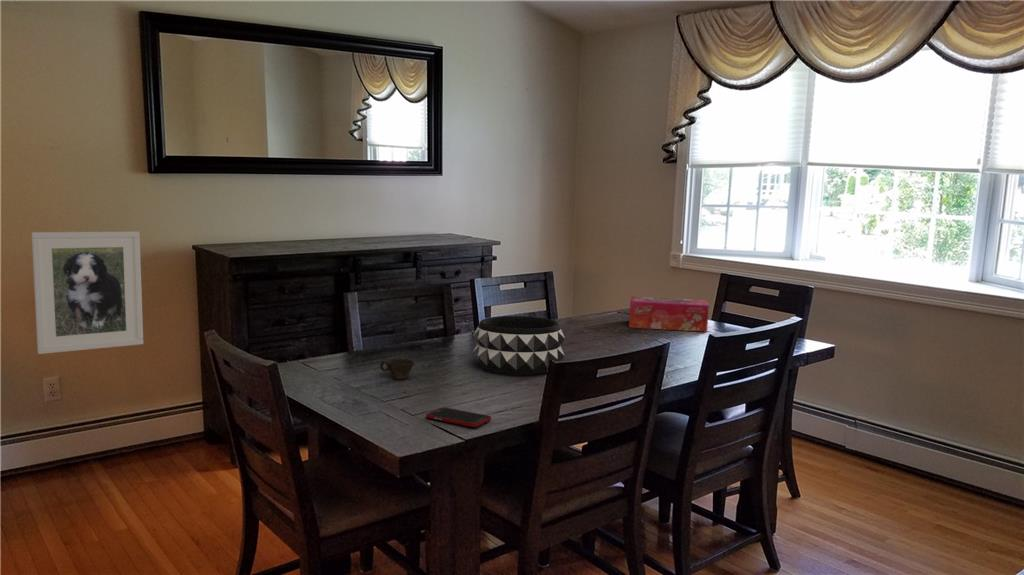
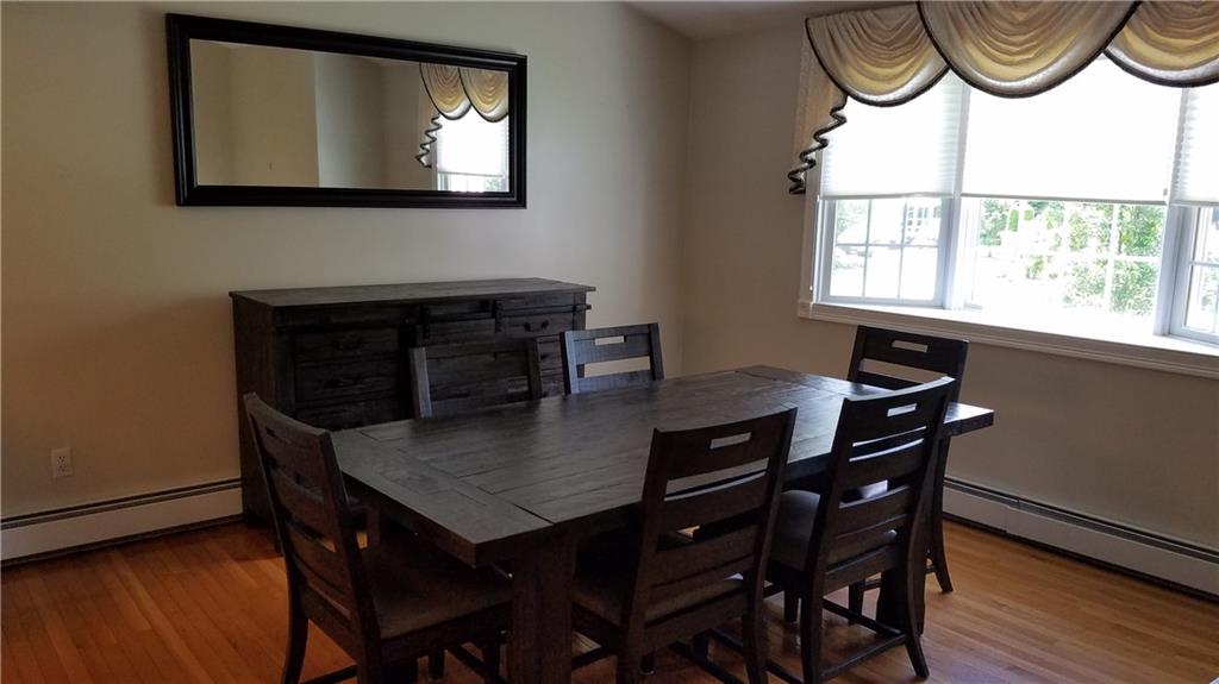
- decorative bowl (519, 343)
- cup (397, 368)
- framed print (89, 290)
- tissue box (668, 313)
- cell phone (458, 417)
